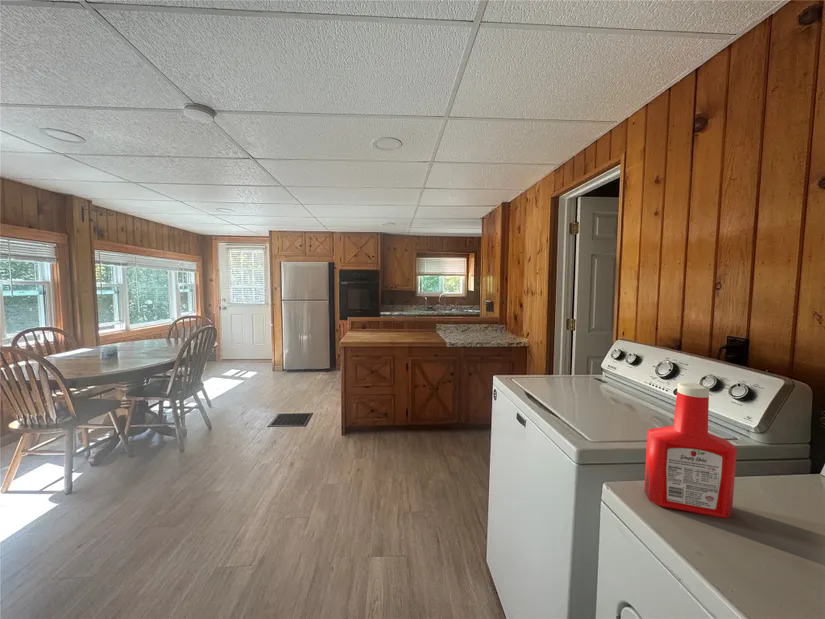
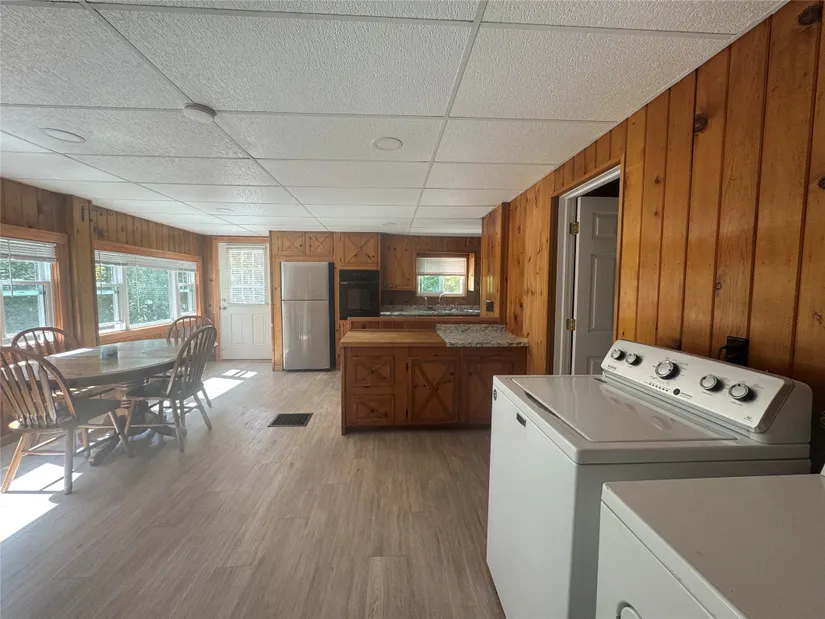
- soap bottle (689, 445)
